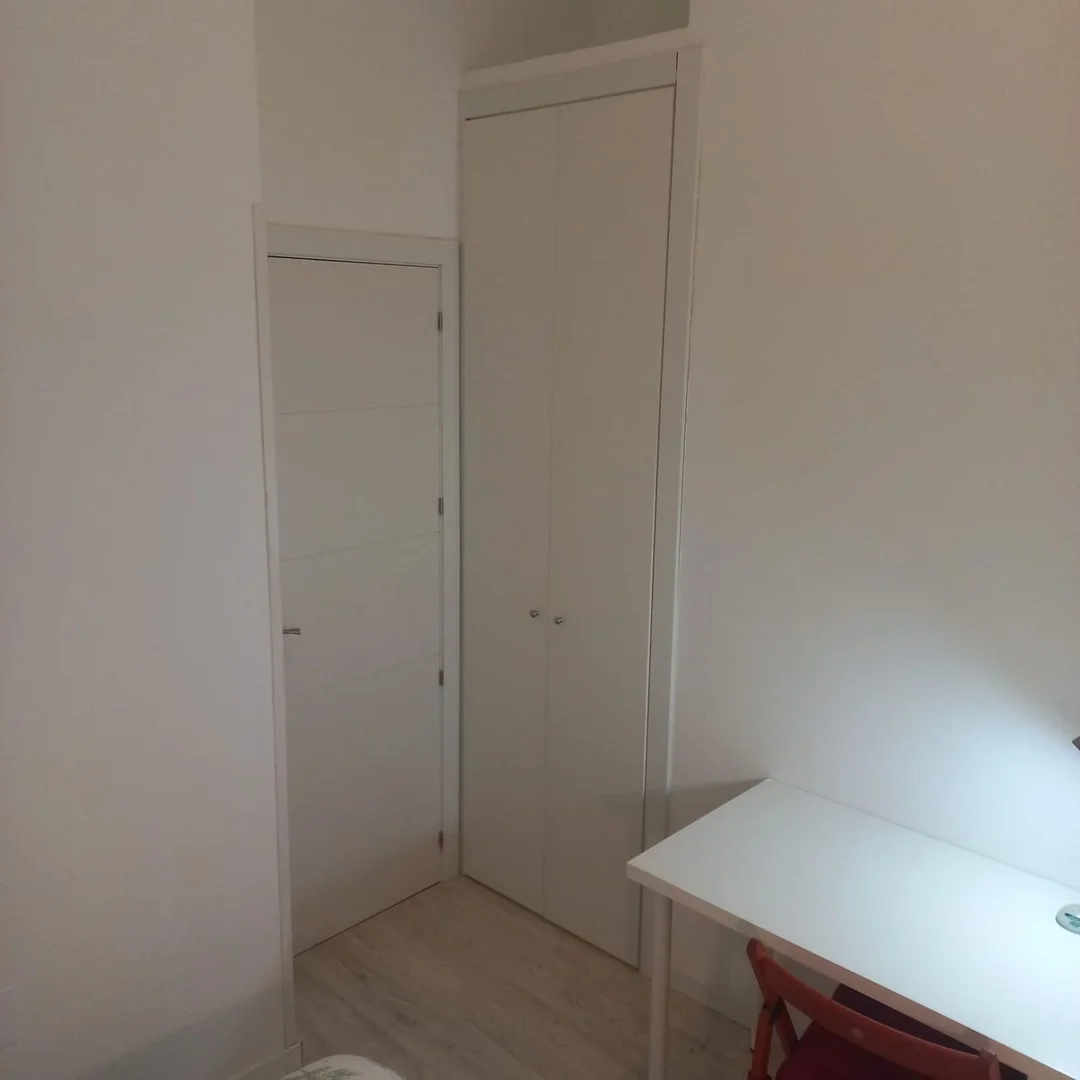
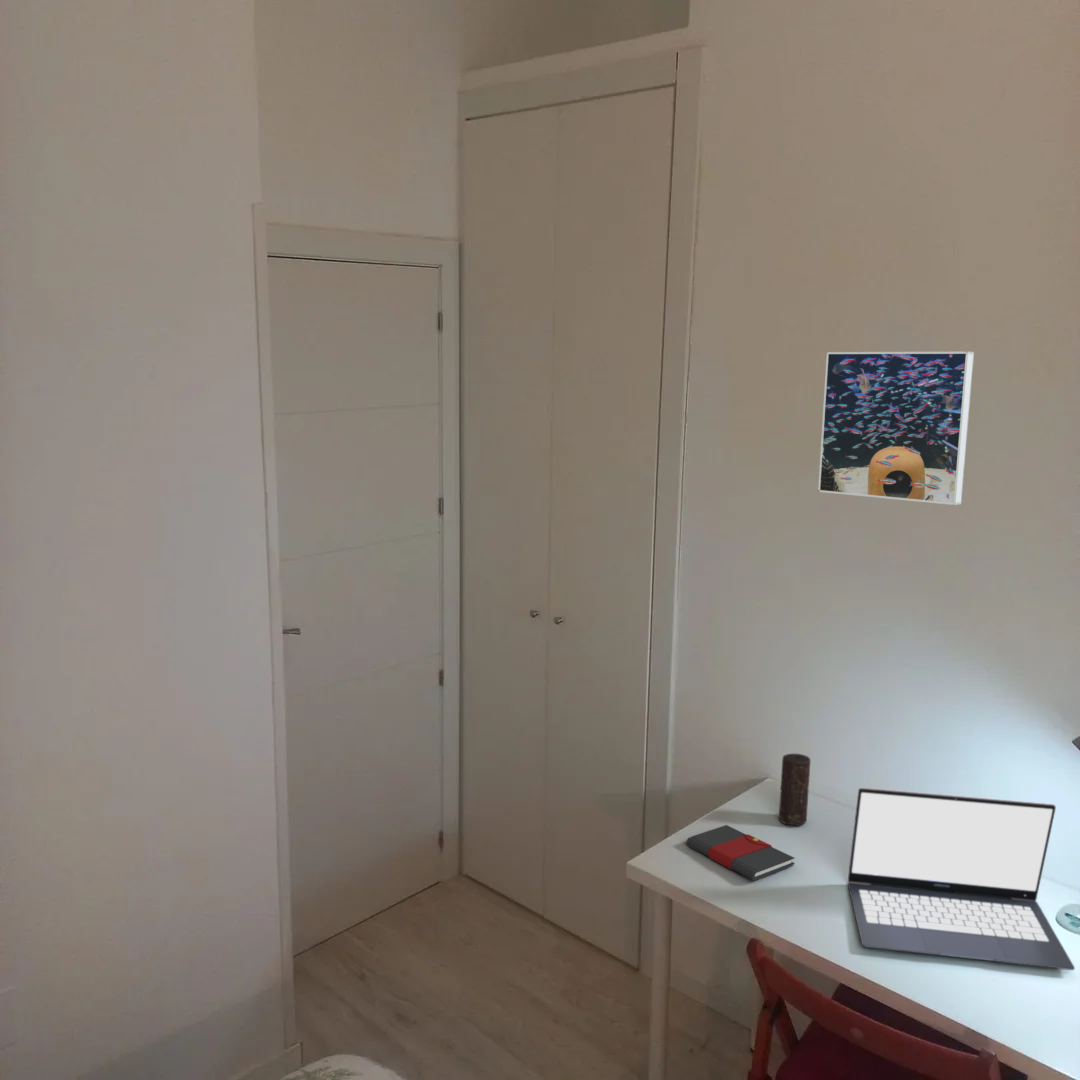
+ candle (794, 789)
+ laptop (957, 868)
+ book (739, 850)
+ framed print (891, 425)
